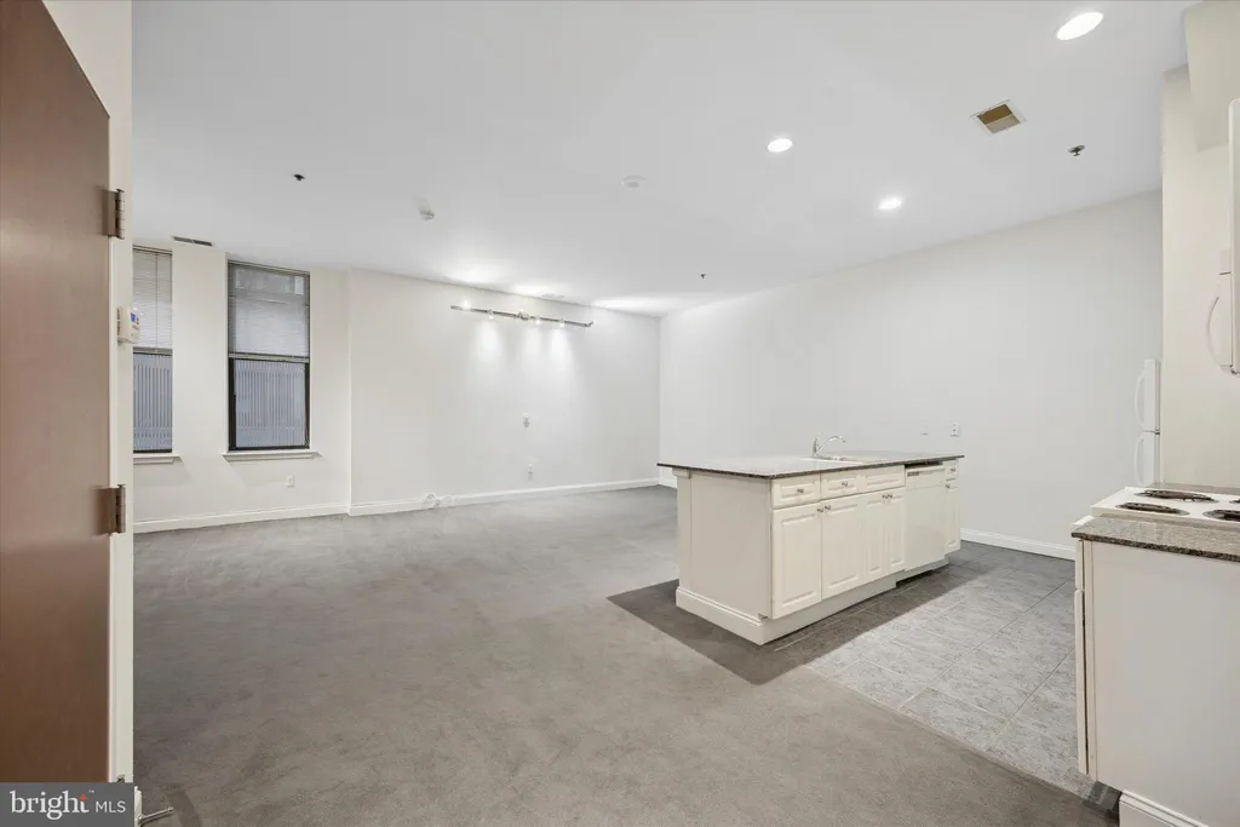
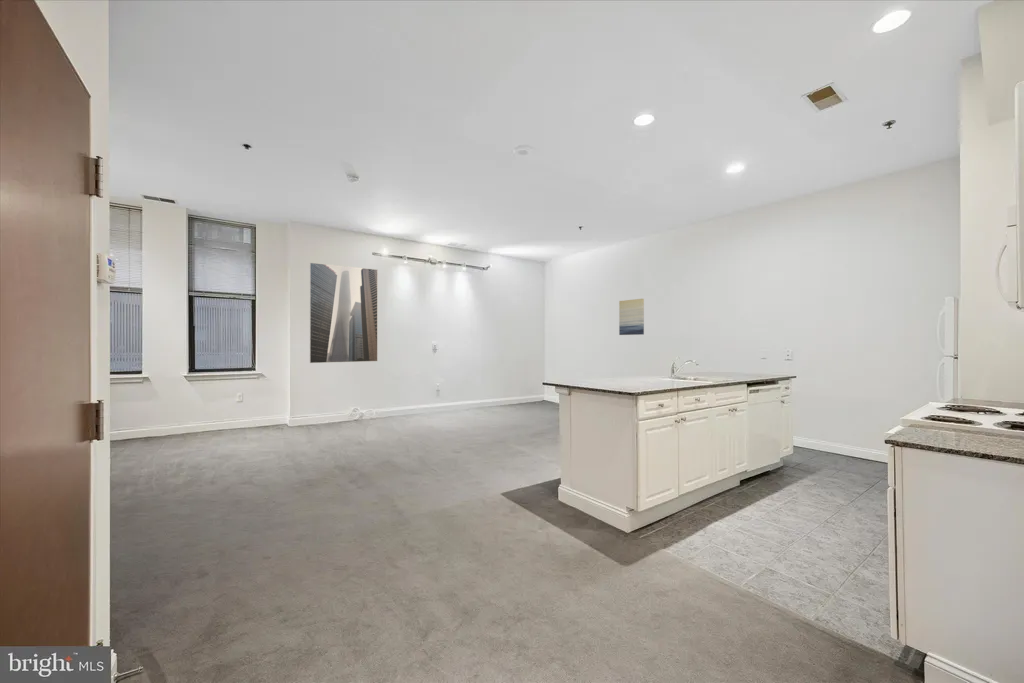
+ wall art (631, 317)
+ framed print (345, 314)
